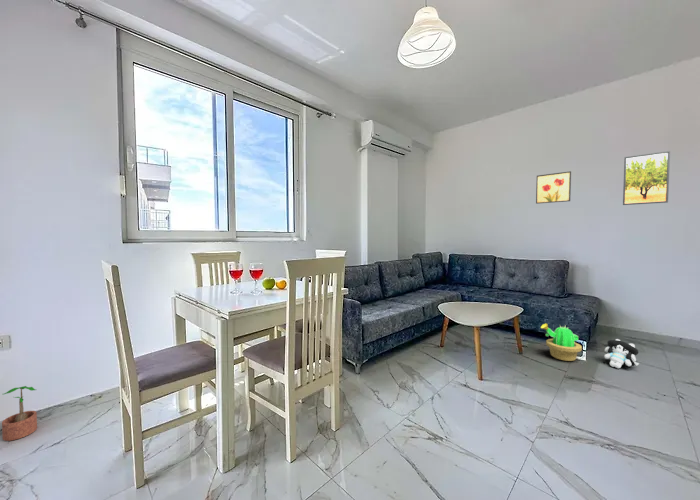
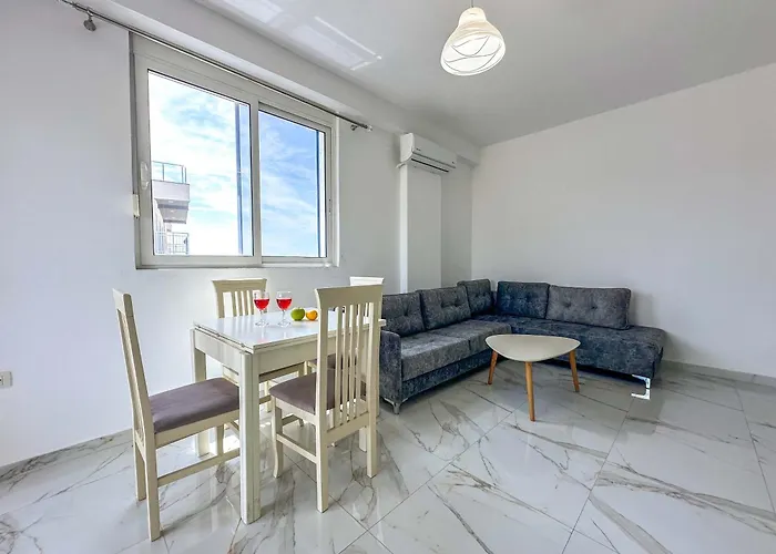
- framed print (645, 179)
- potted plant (21, 409)
- plush toy (621, 353)
- wall art (553, 188)
- decorative plant (559, 340)
